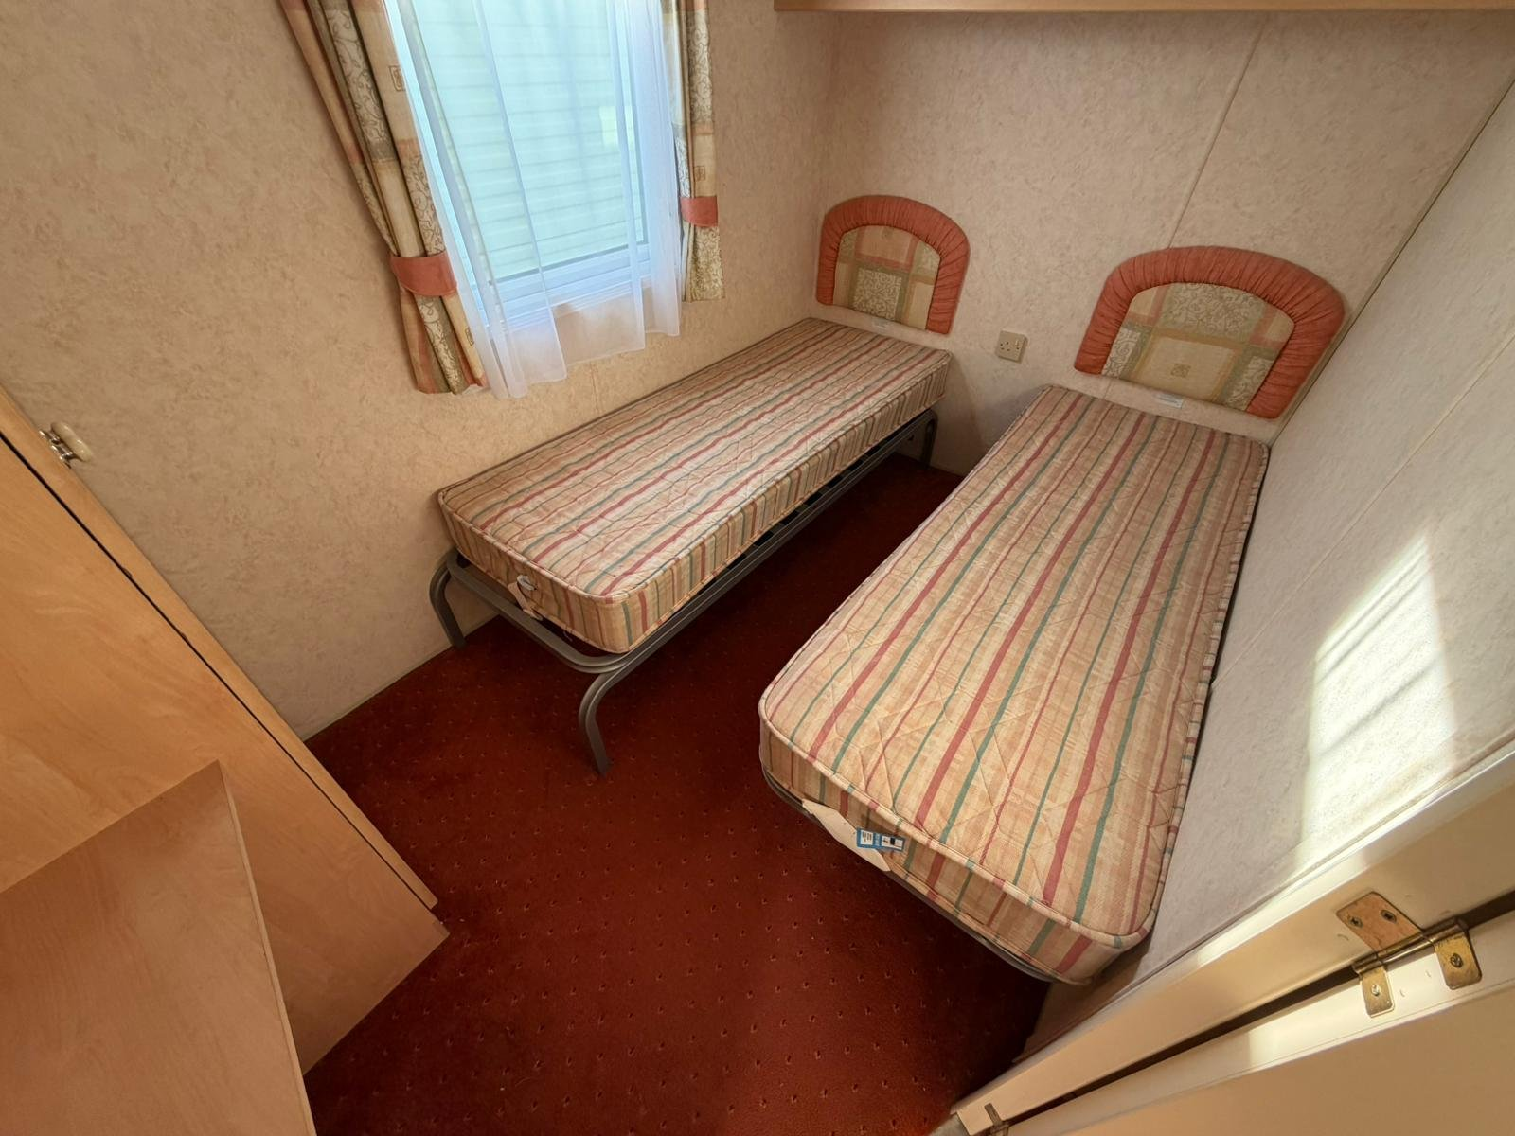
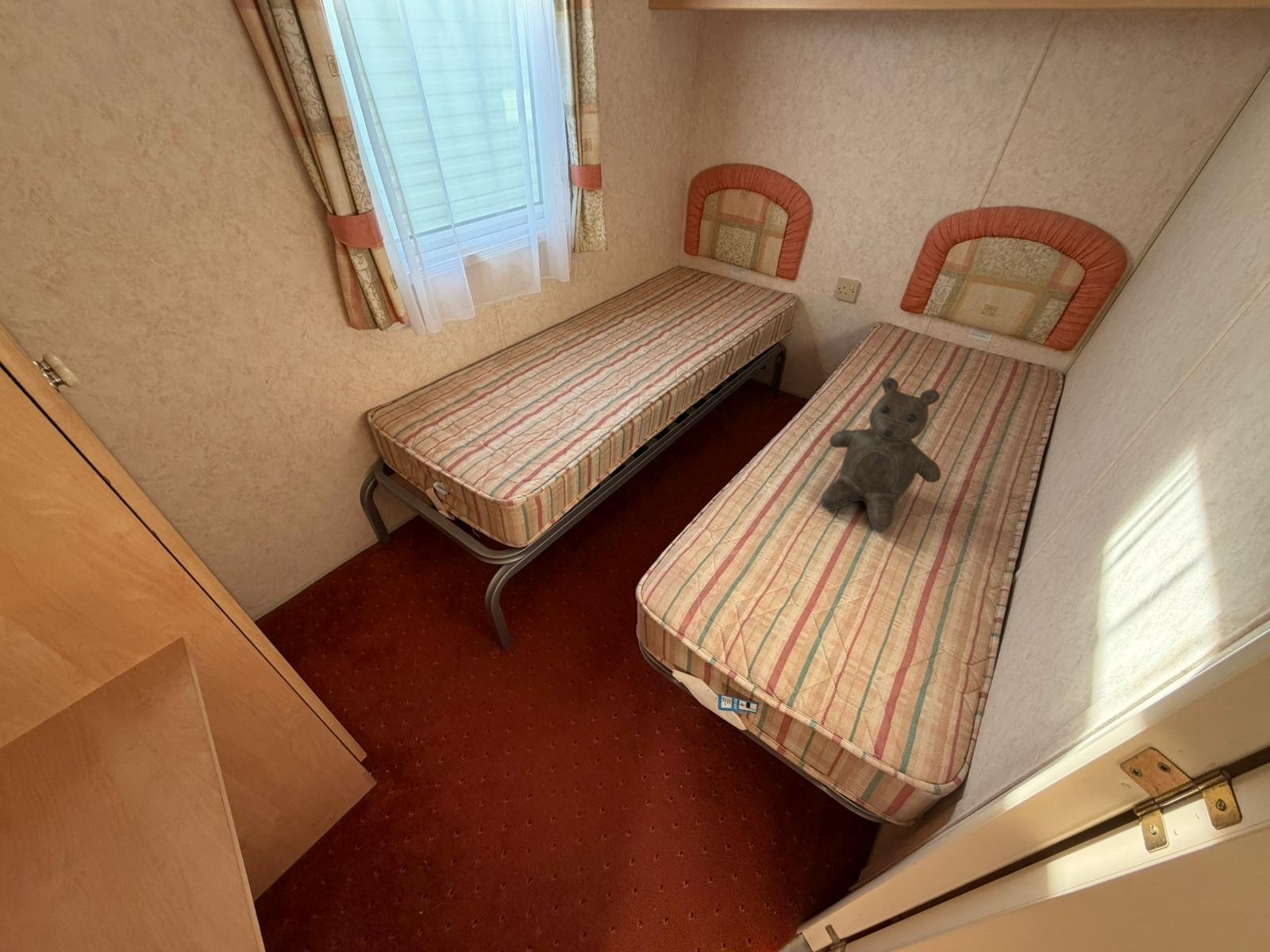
+ teddy bear (882, 451)
